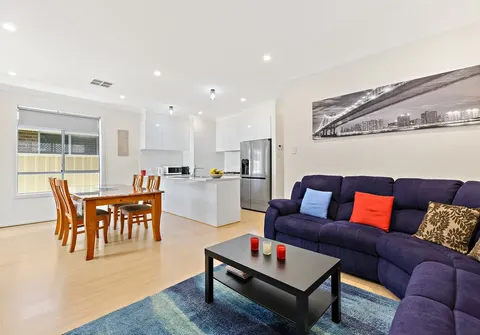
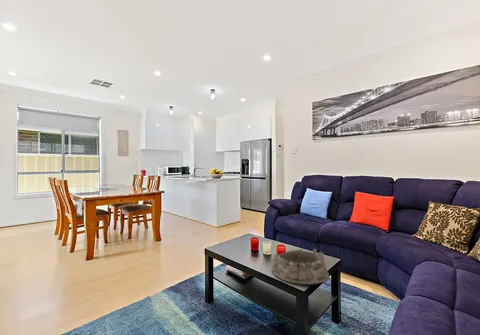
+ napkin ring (300, 264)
